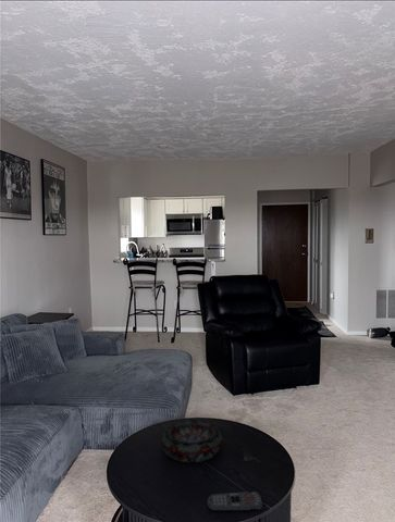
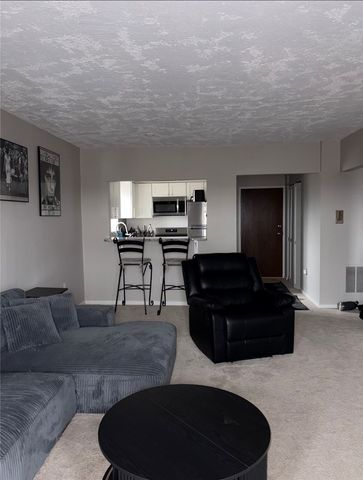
- remote control (234, 501)
- decorative bowl (192, 439)
